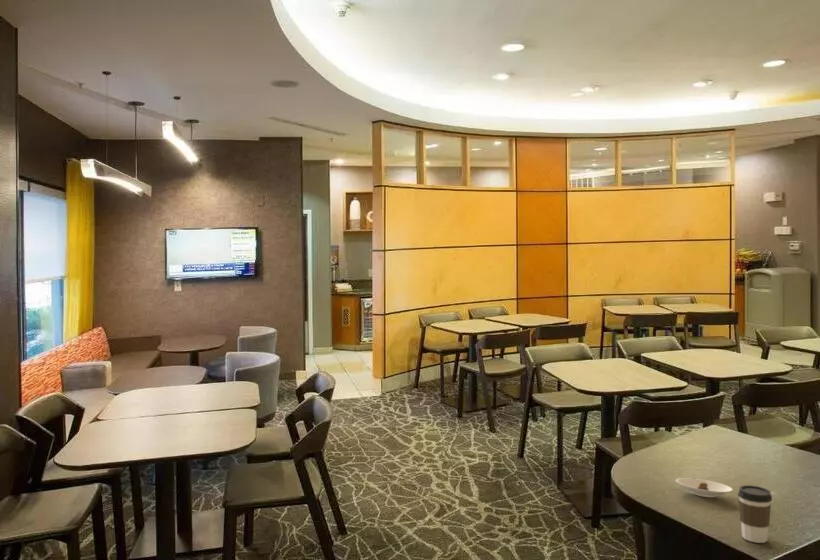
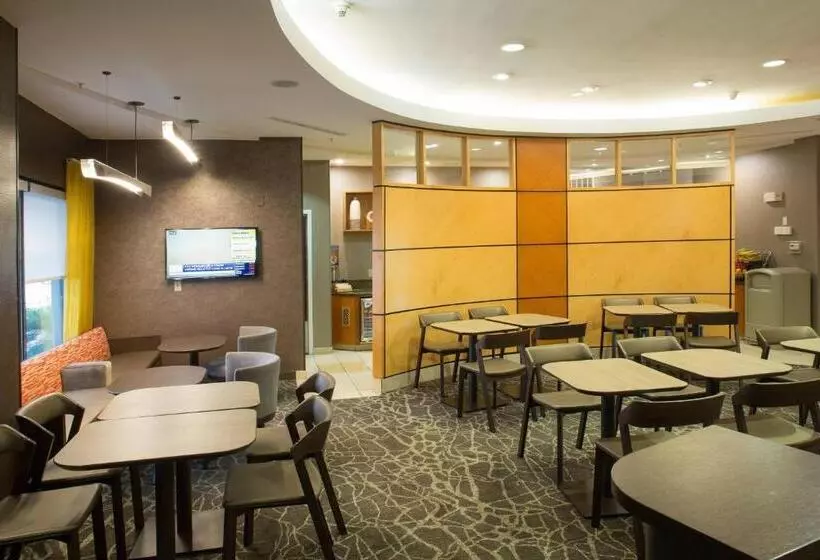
- coffee cup (754, 514)
- saucer (703, 488)
